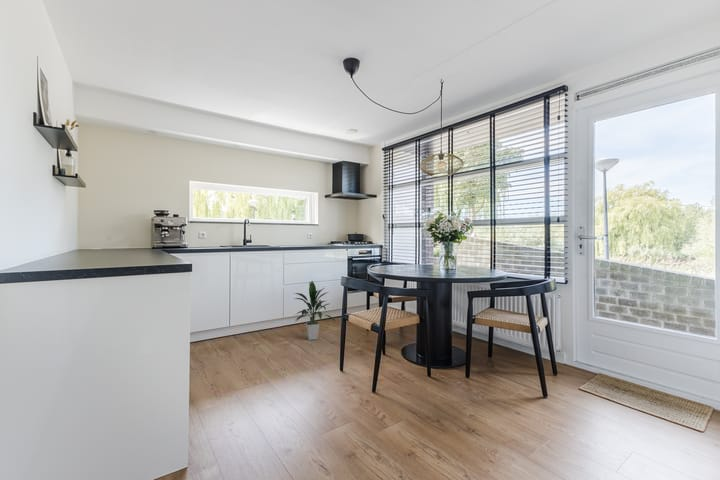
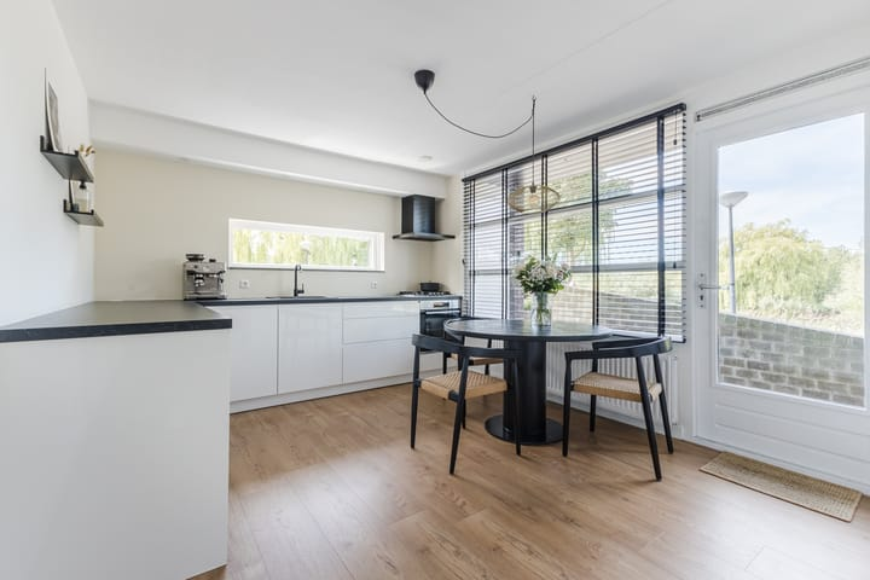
- indoor plant (315, 310)
